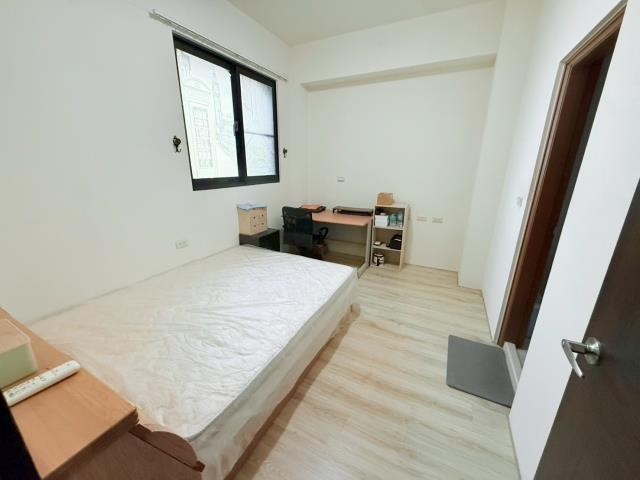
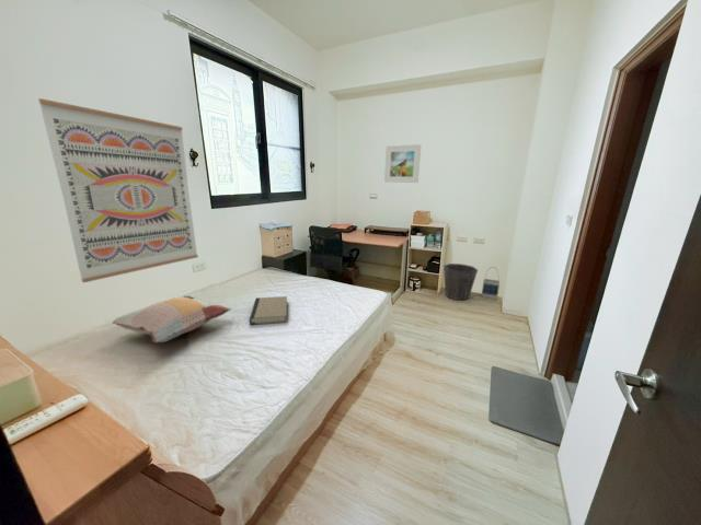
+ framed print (402, 164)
+ decorative pillow (174, 315)
+ wall art (137, 196)
+ bag (491, 282)
+ waste bin (458, 281)
+ book (269, 308)
